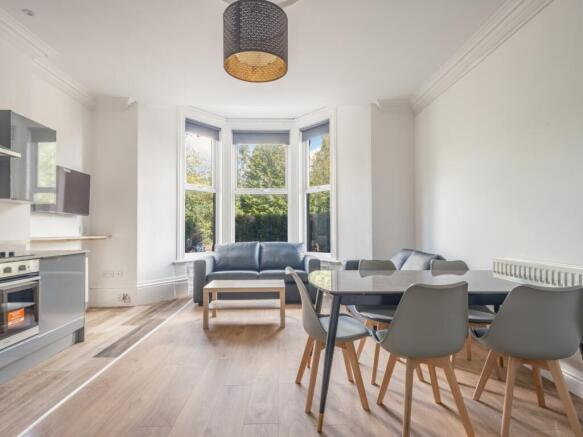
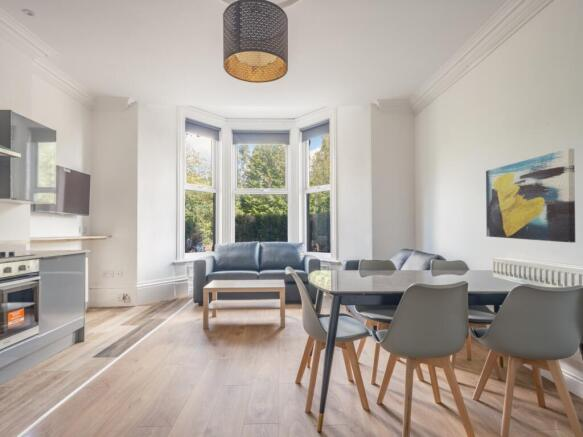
+ wall art (522, 200)
